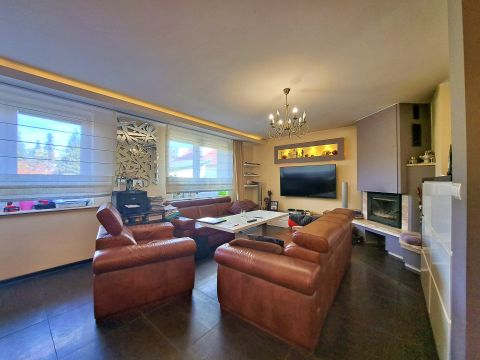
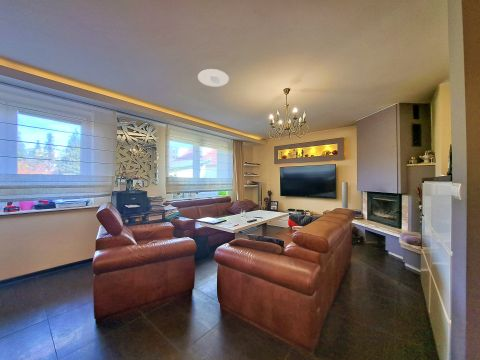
+ recessed light (213, 77)
